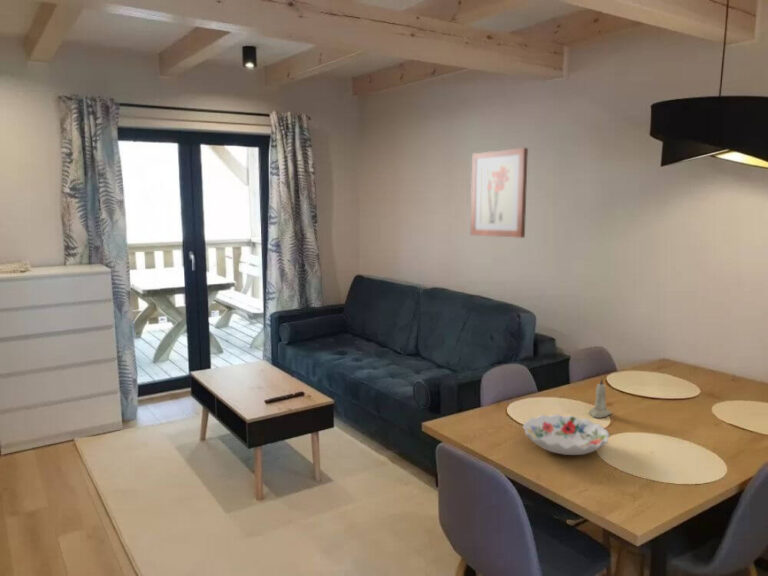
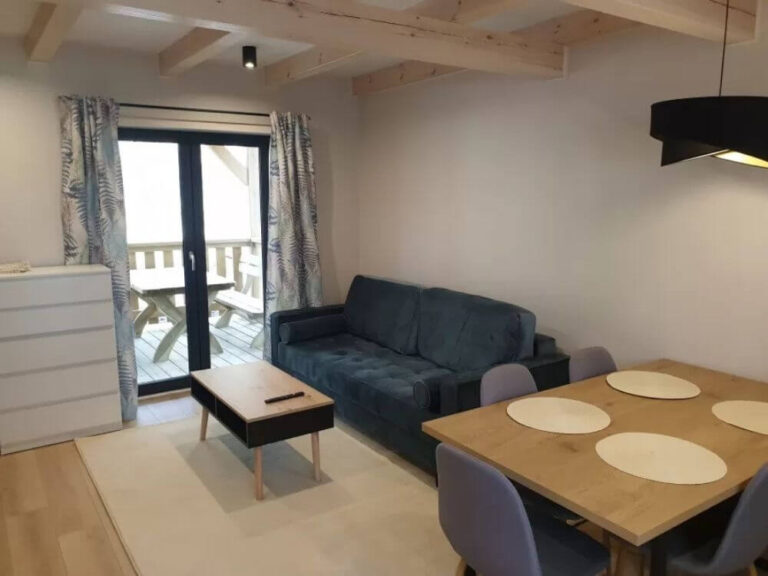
- candle (600, 395)
- wall art (497, 194)
- decorative bowl (564, 437)
